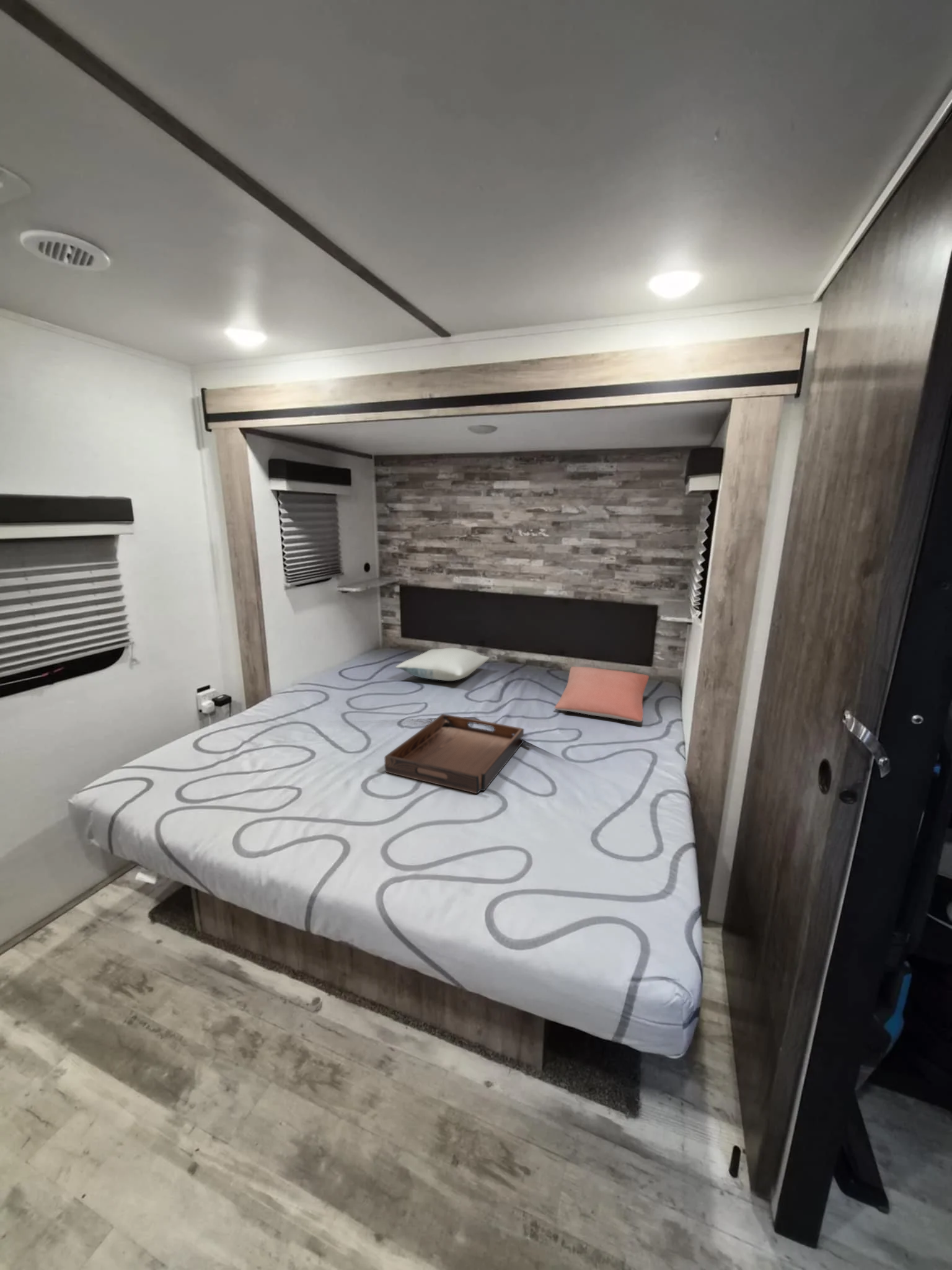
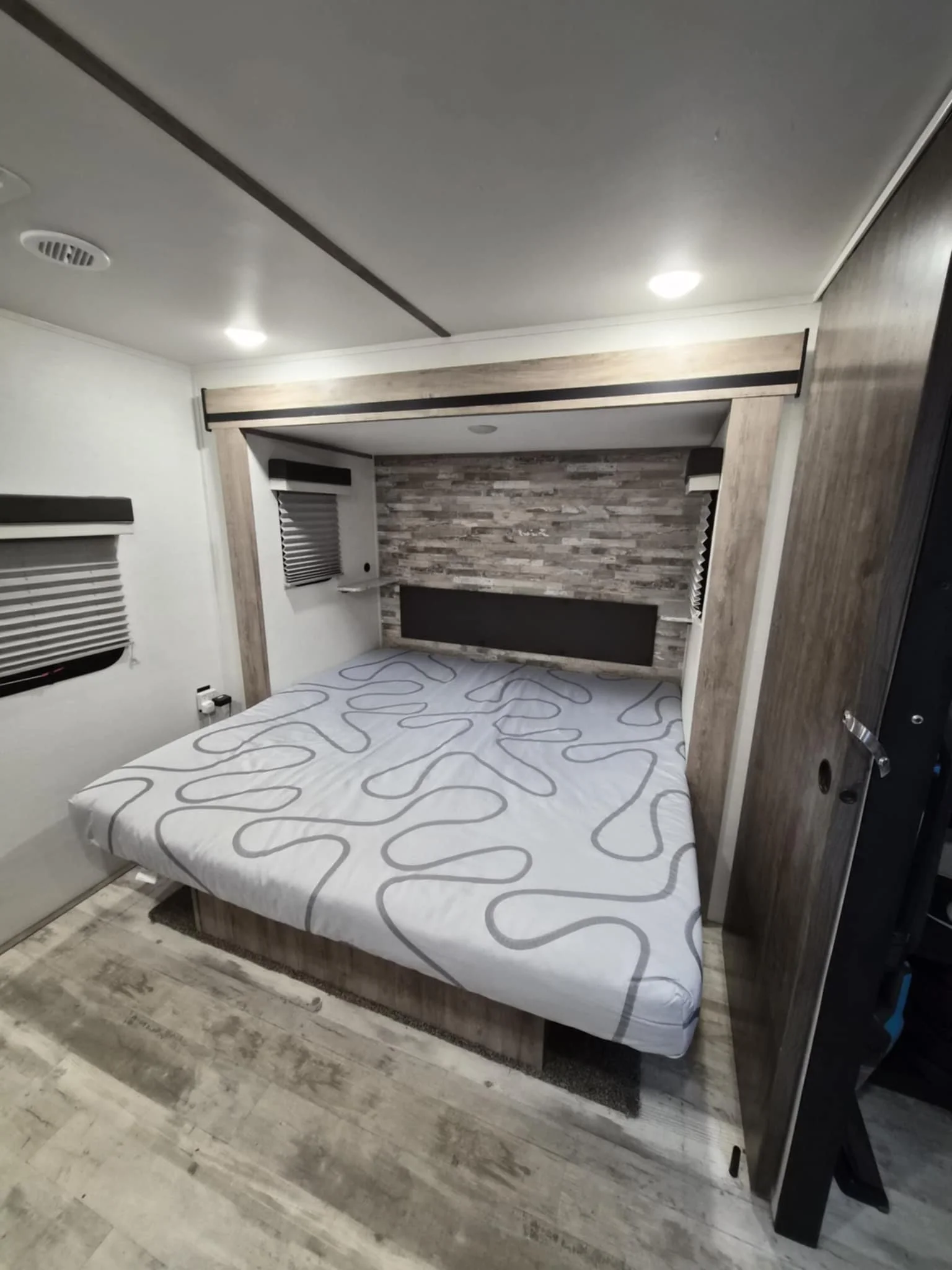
- serving tray (459, 748)
- pillow (603, 691)
- pillow (443, 663)
